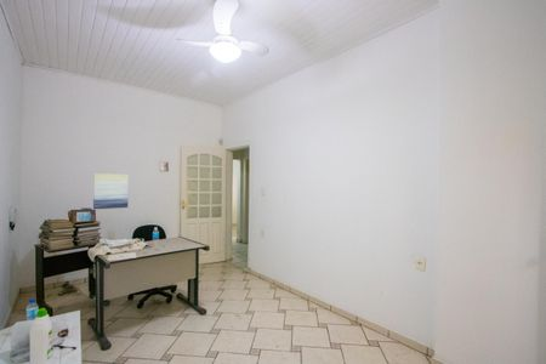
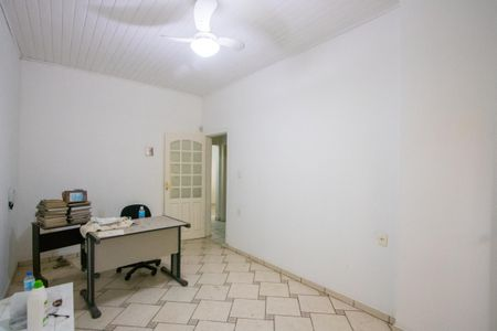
- wall art (110, 190)
